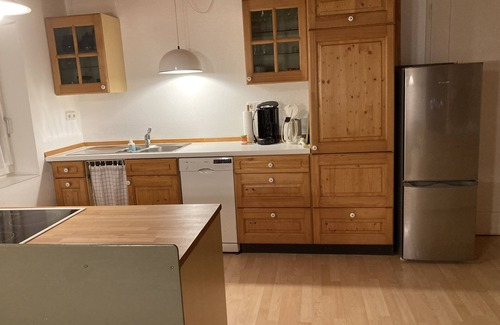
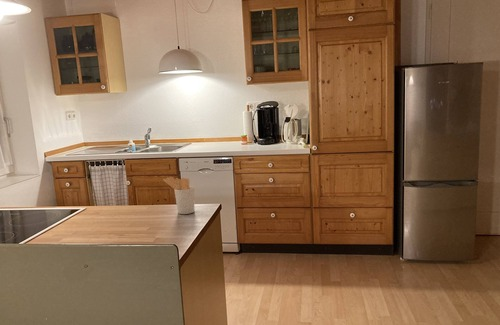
+ utensil holder (179, 194)
